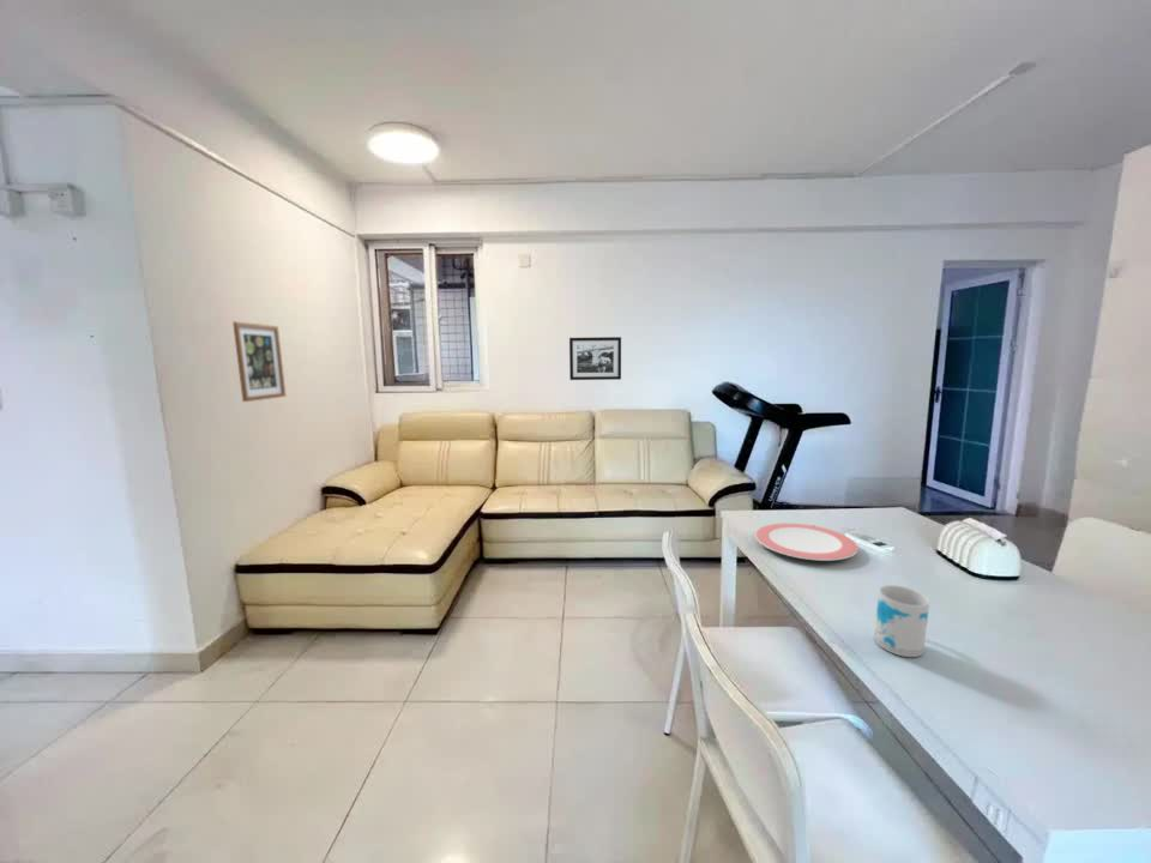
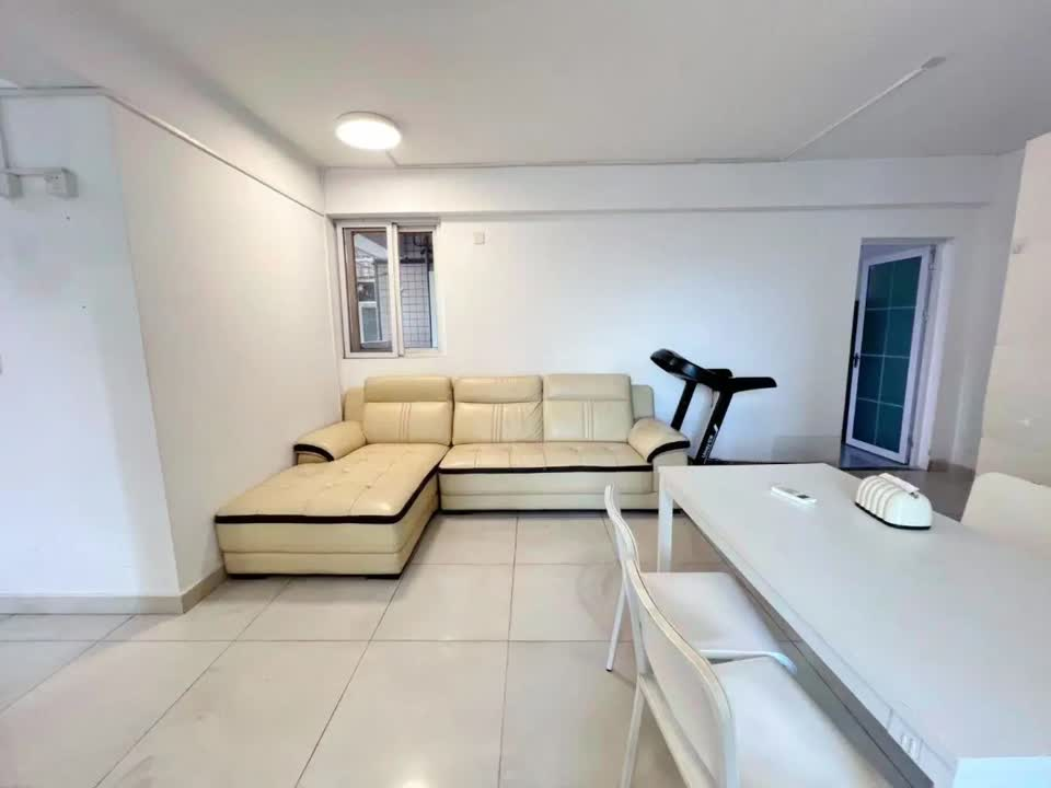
- plate (803, 542)
- wall art (261, 362)
- picture frame (595, 358)
- mug (897, 615)
